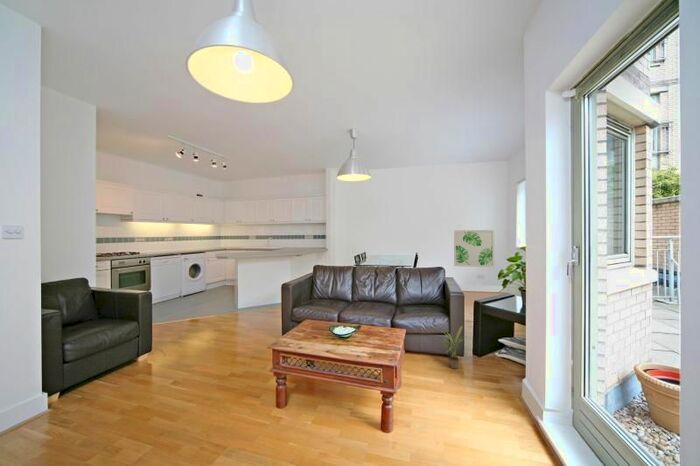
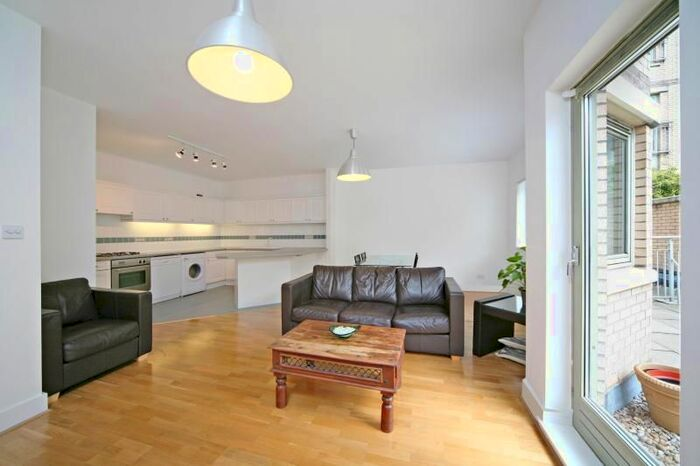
- wall art (473, 248)
- potted plant (455, 348)
